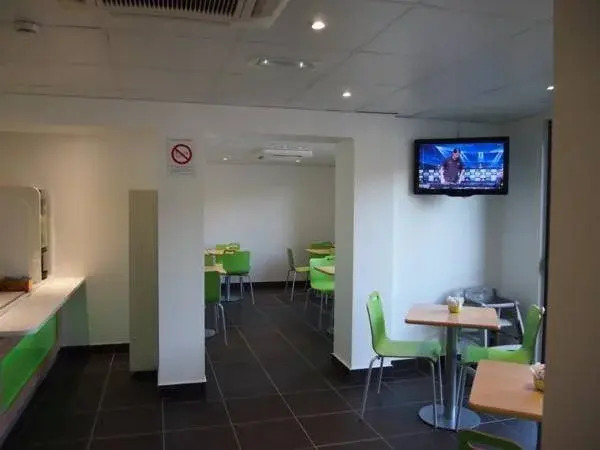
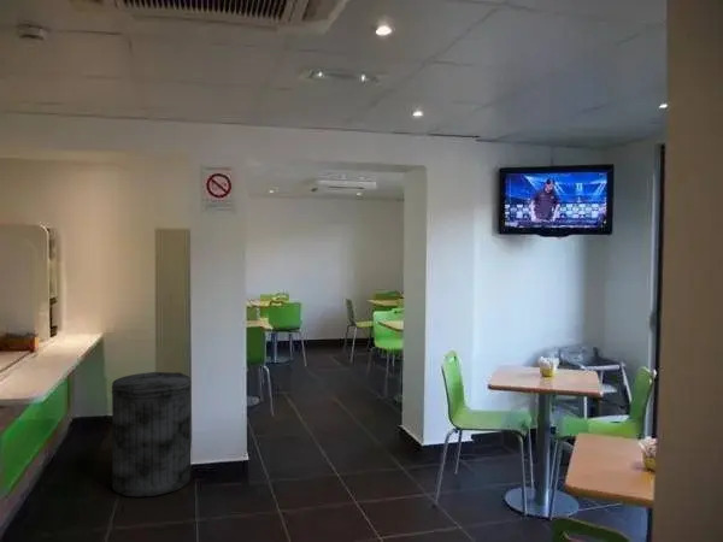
+ trash can (152, 428)
